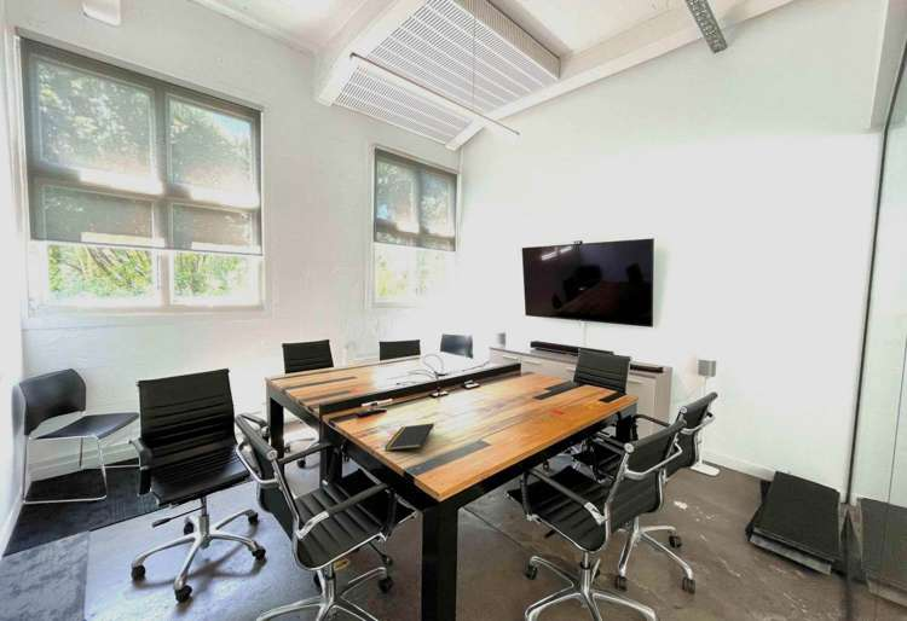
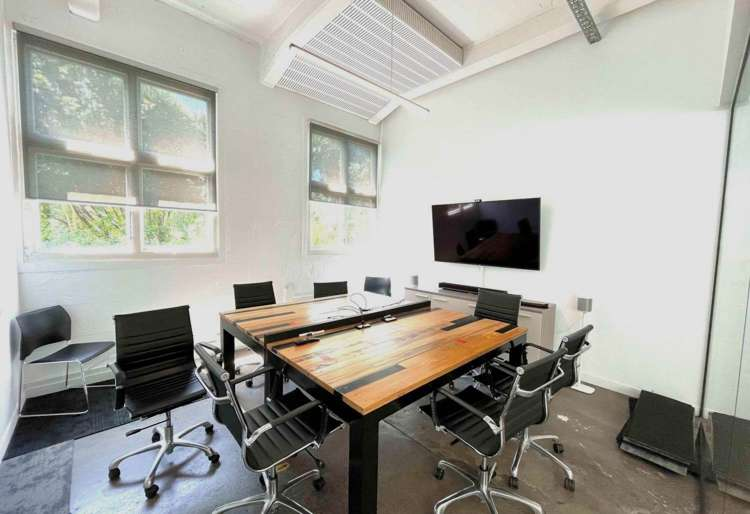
- notepad (410, 436)
